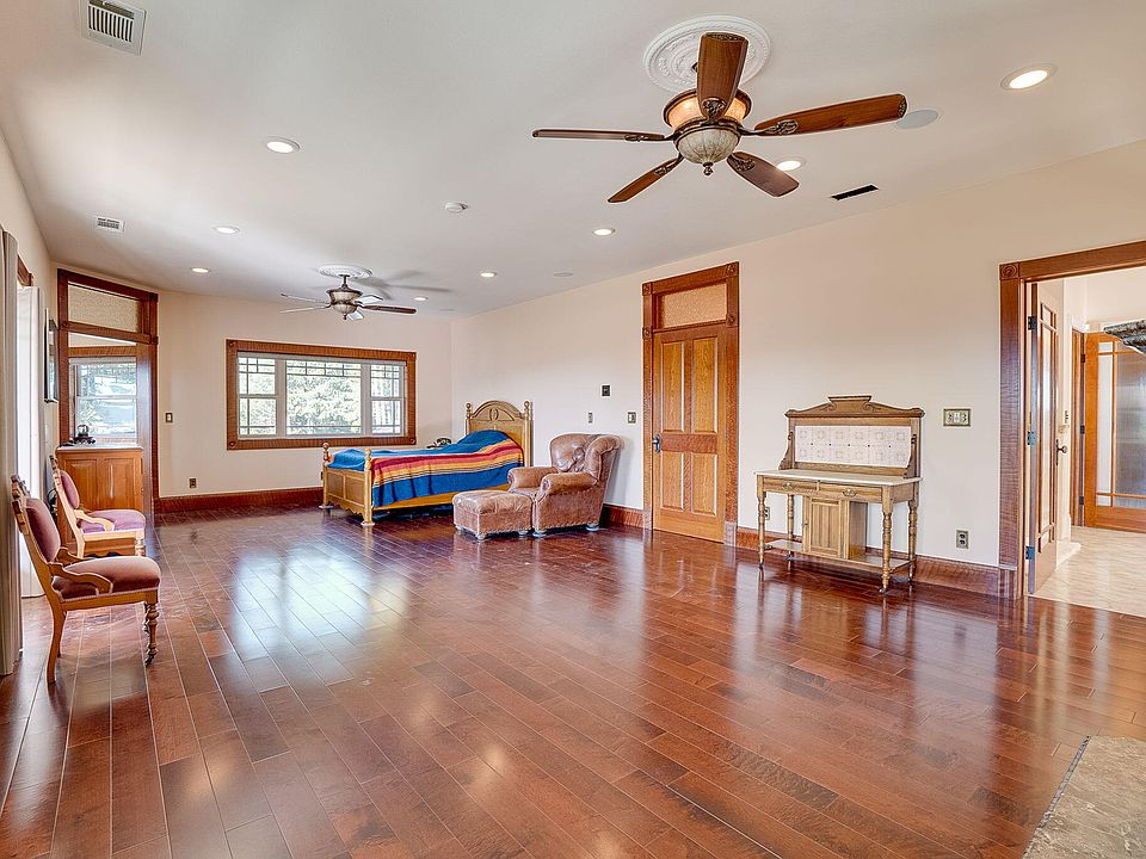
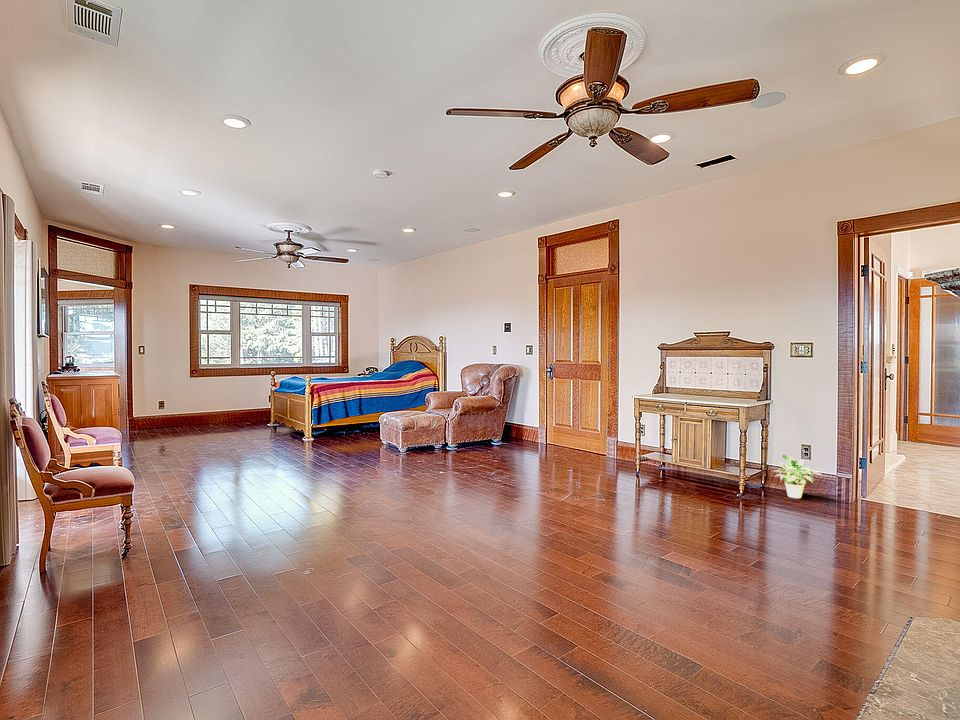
+ potted plant (798, 476)
